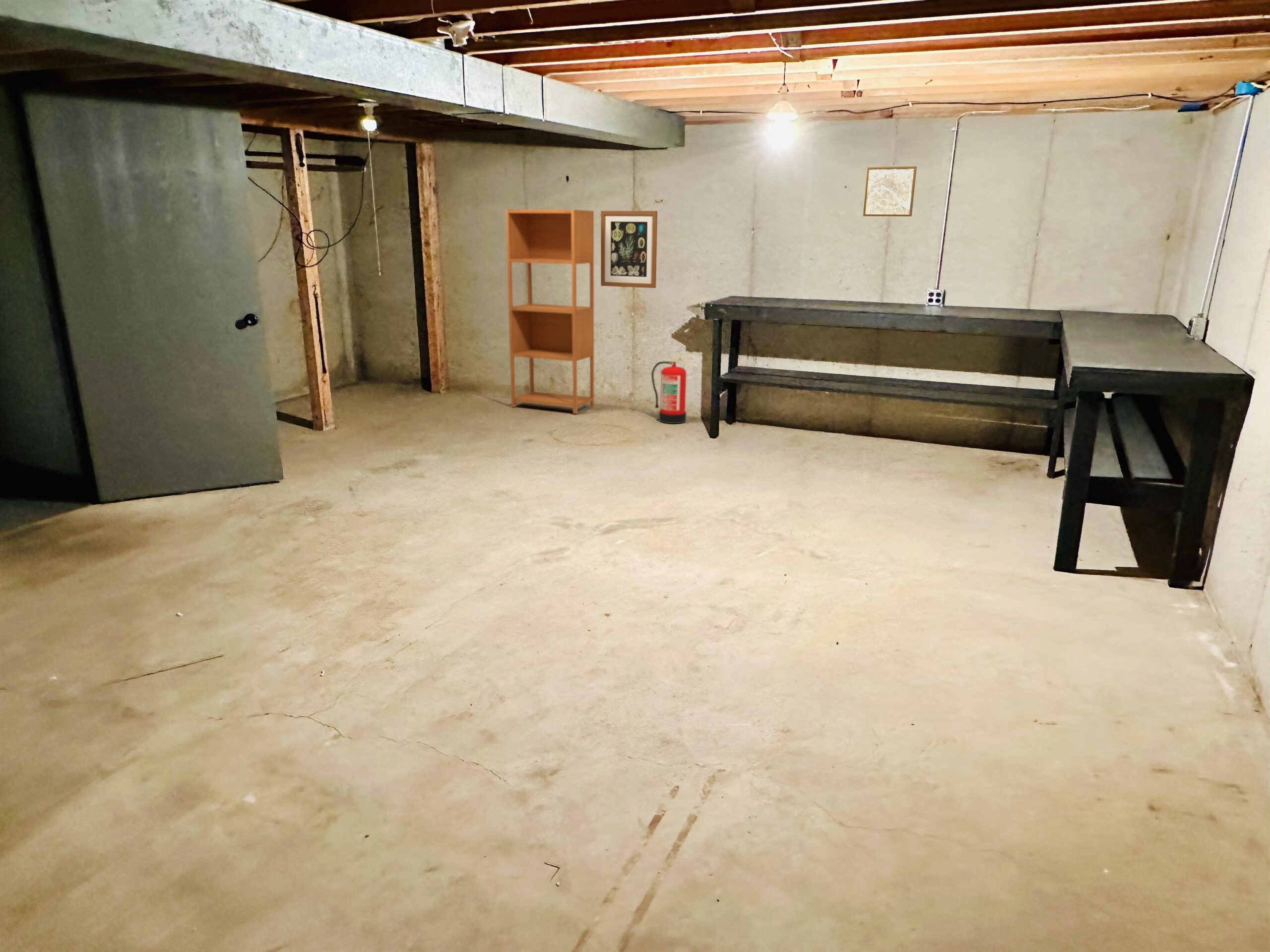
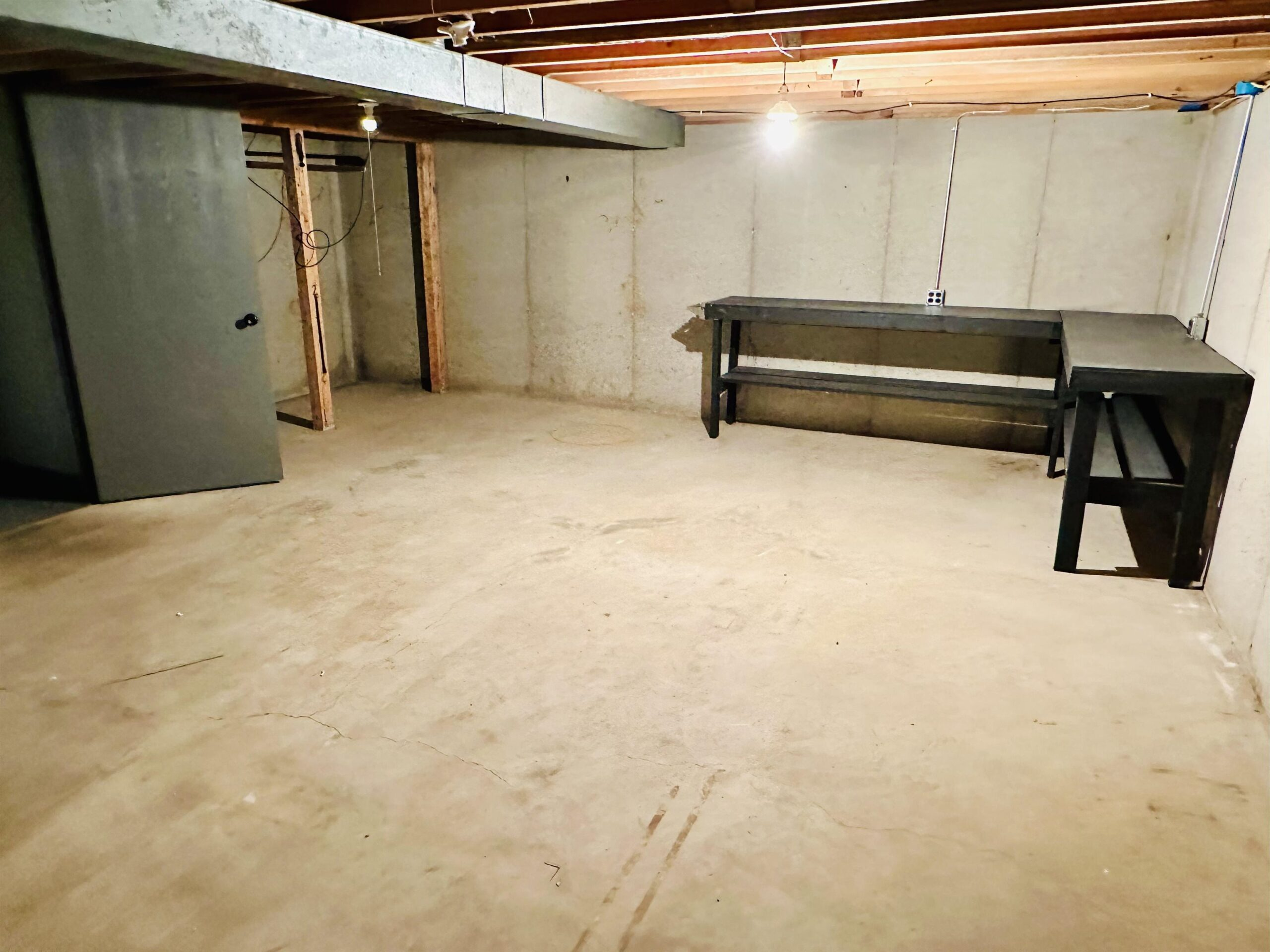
- wall art (889, 191)
- bookcase (551, 311)
- wall art (628, 249)
- fire extinguisher (673, 388)
